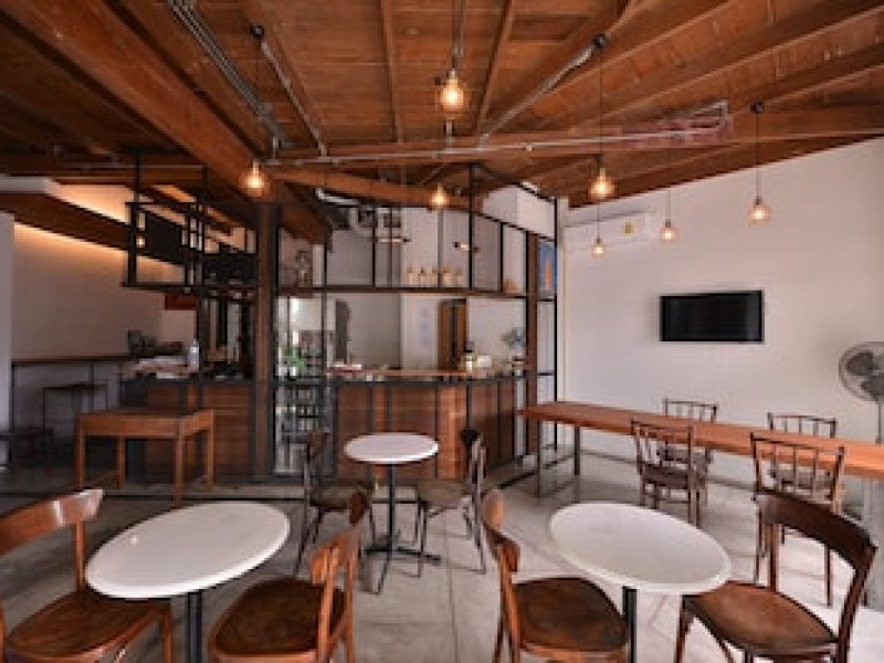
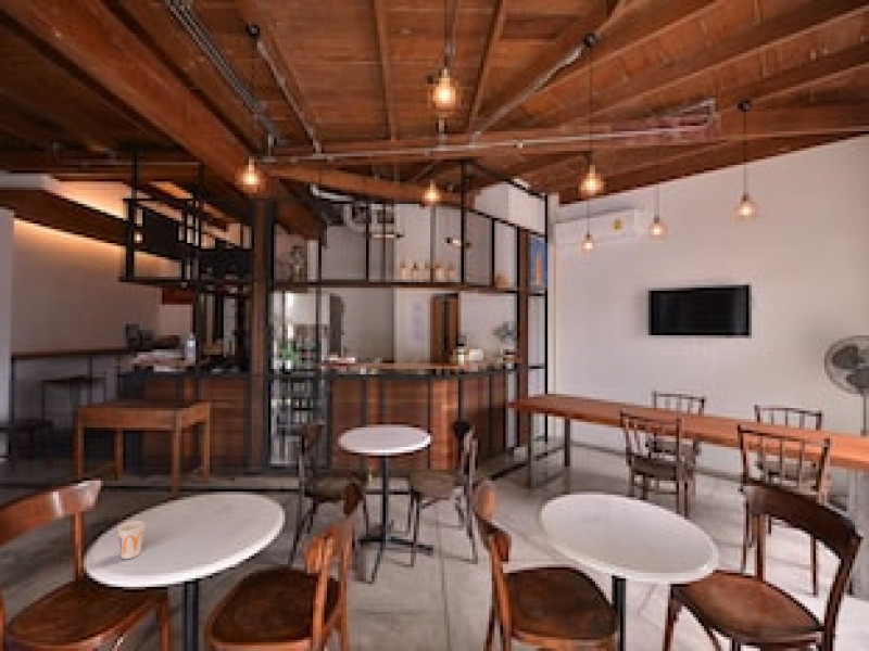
+ cup (130, 540)
